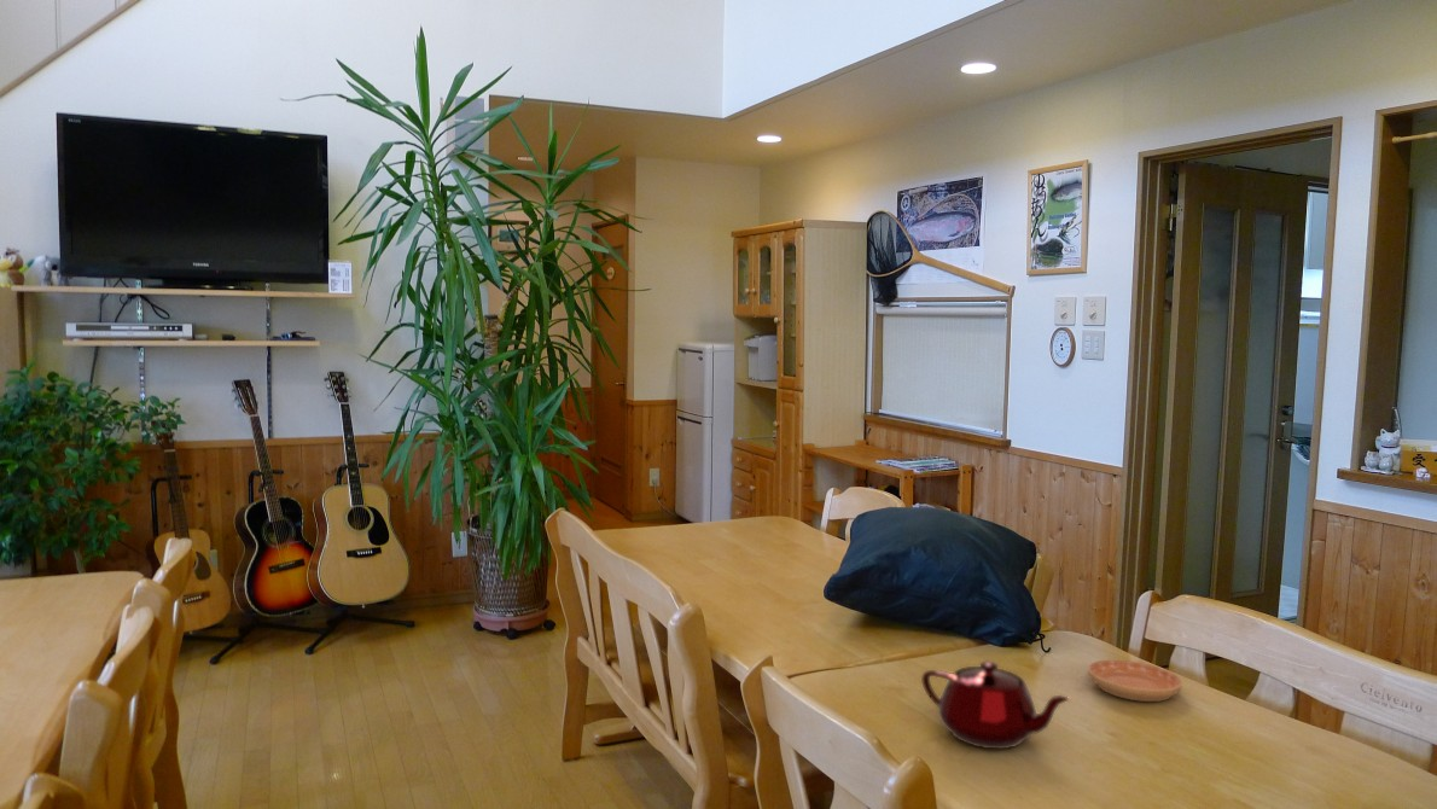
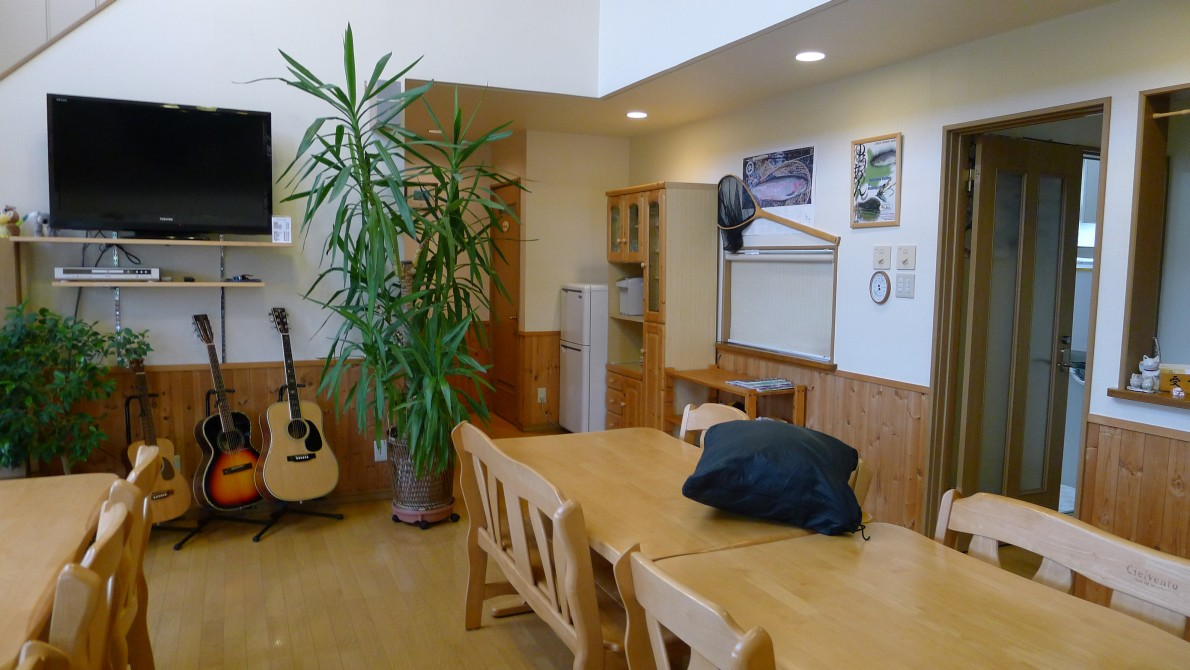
- saucer (1133, 681)
- teapot (991, 700)
